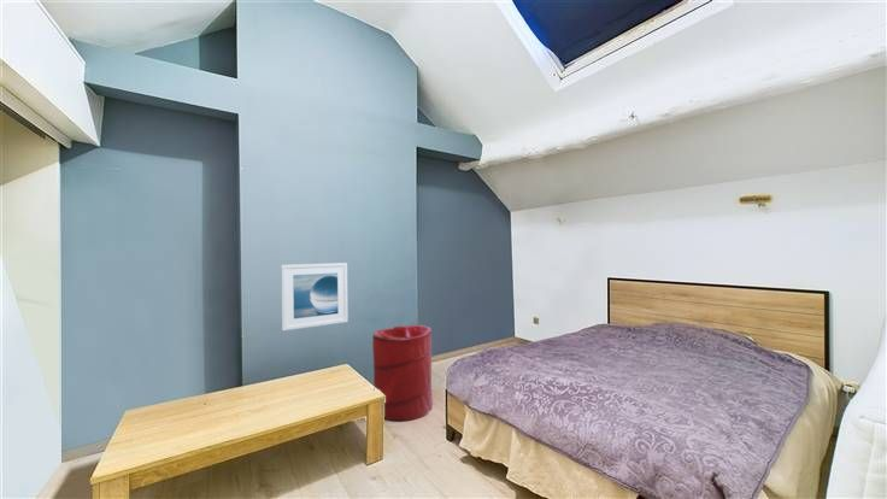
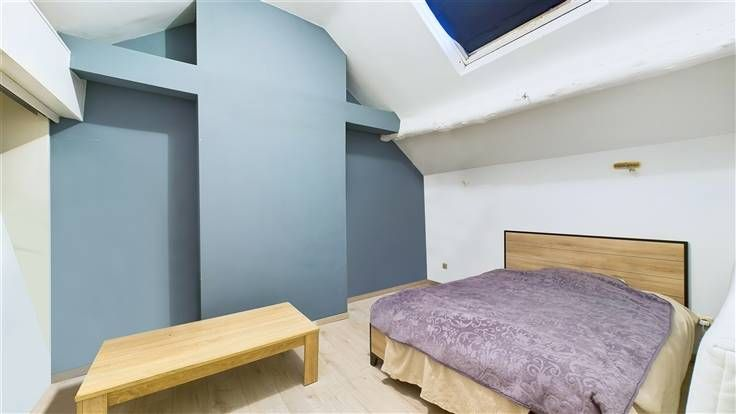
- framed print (316, 294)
- laundry hamper (403, 366)
